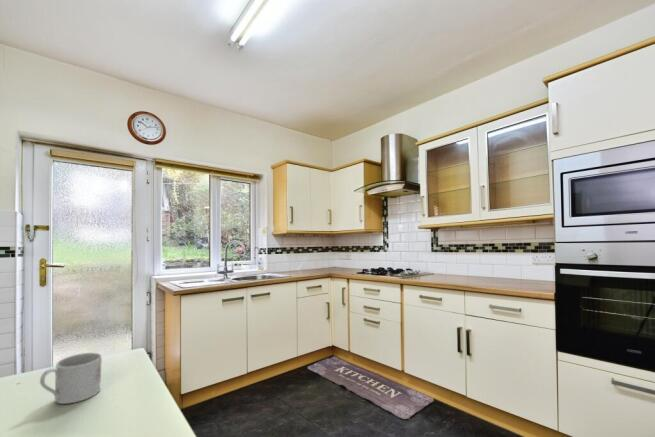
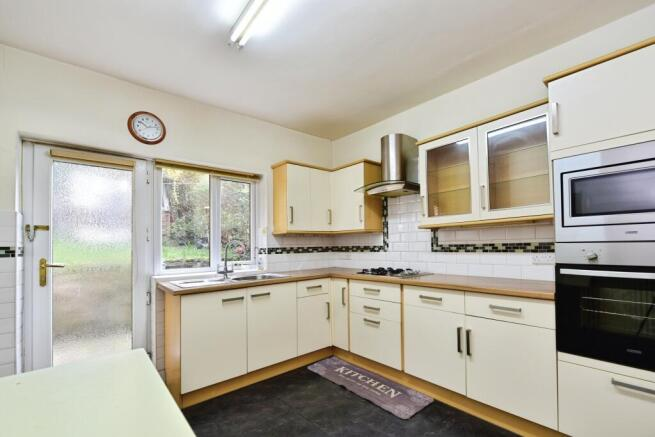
- mug (71, 379)
